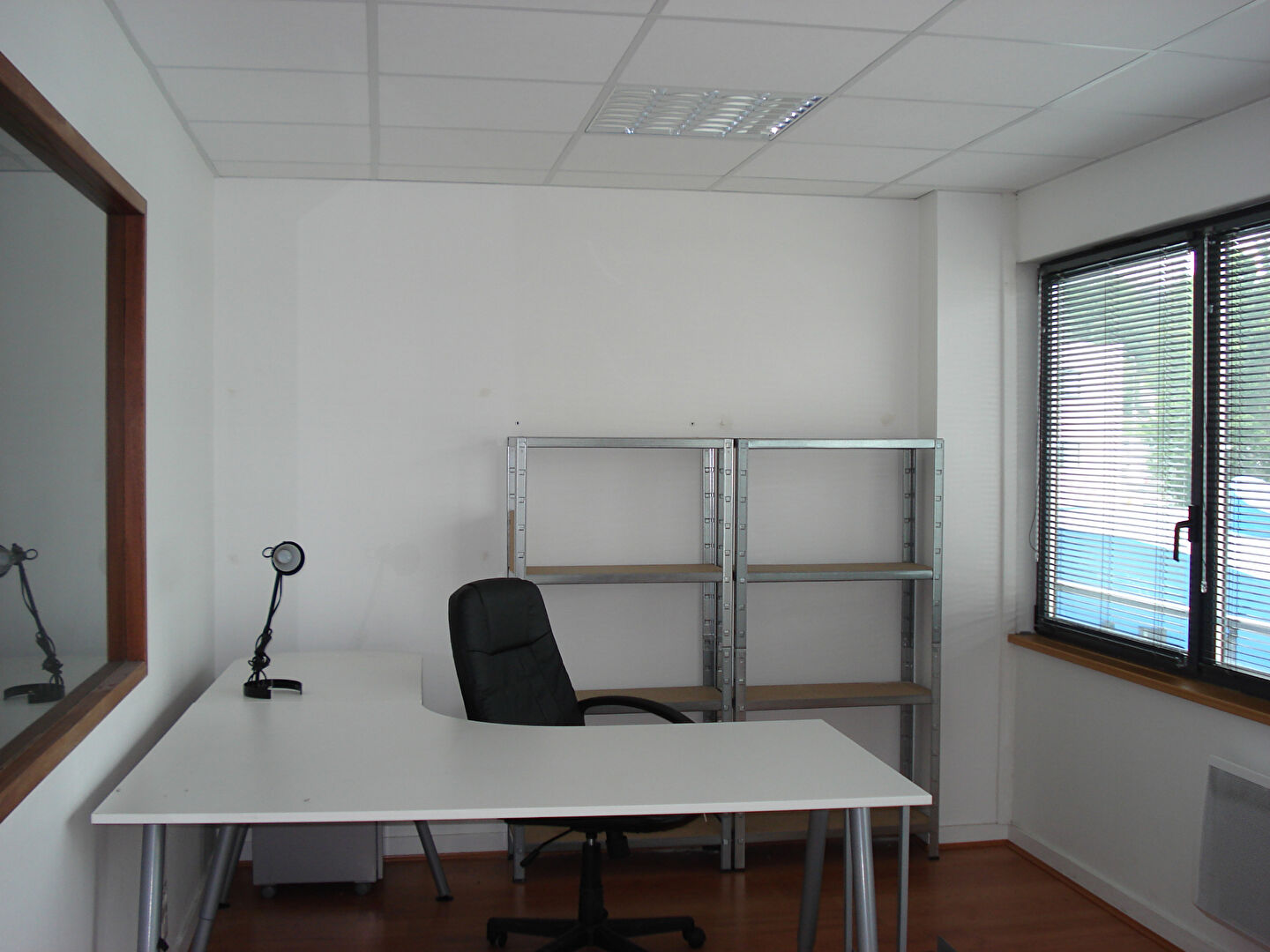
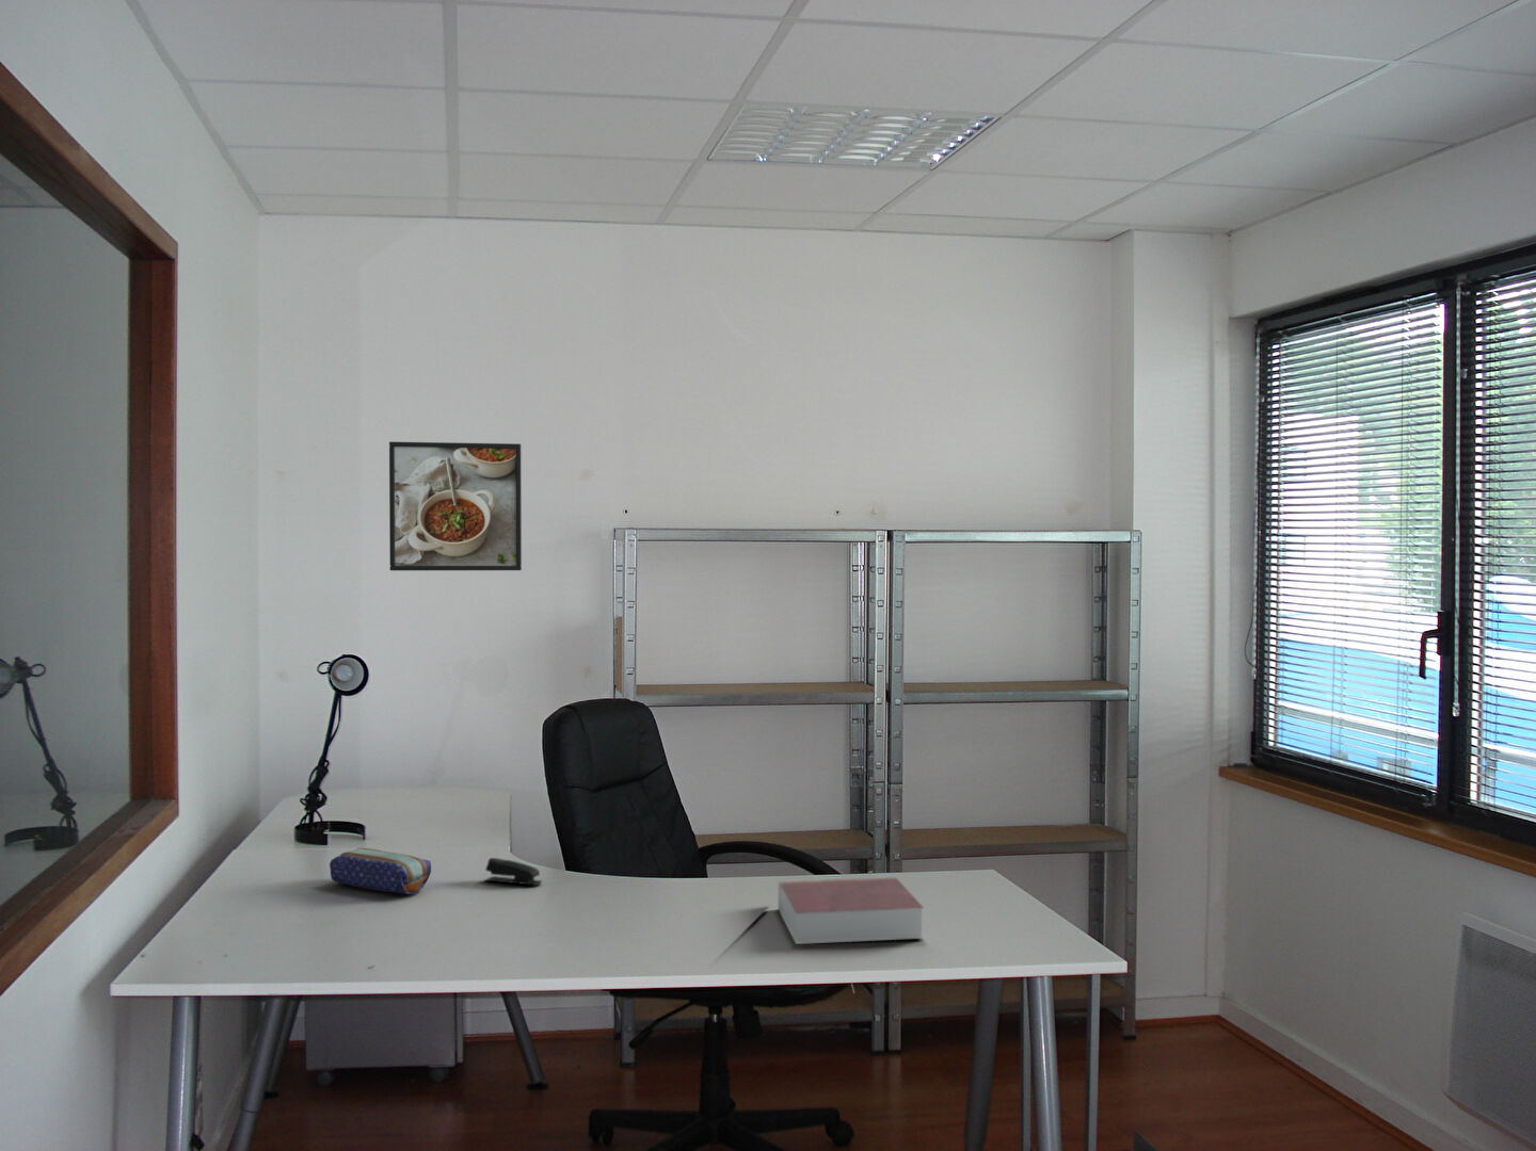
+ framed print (456, 507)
+ pencil case (380, 869)
+ book (848, 908)
+ stapler (513, 871)
